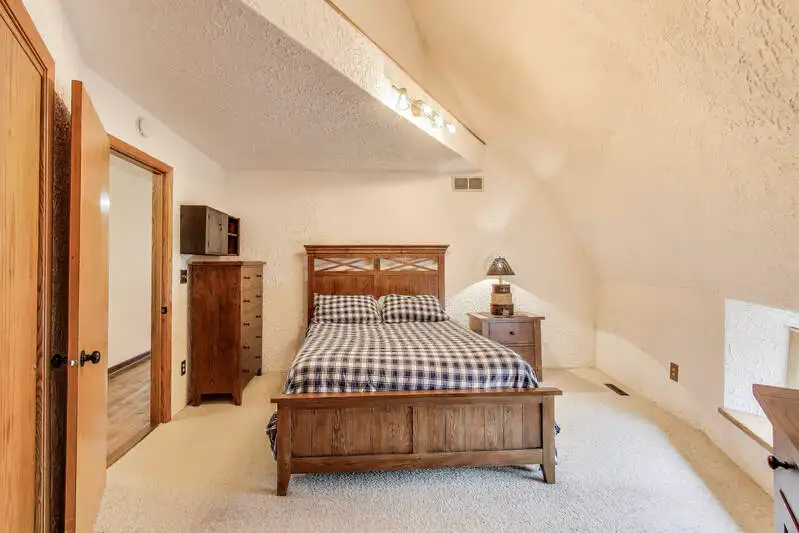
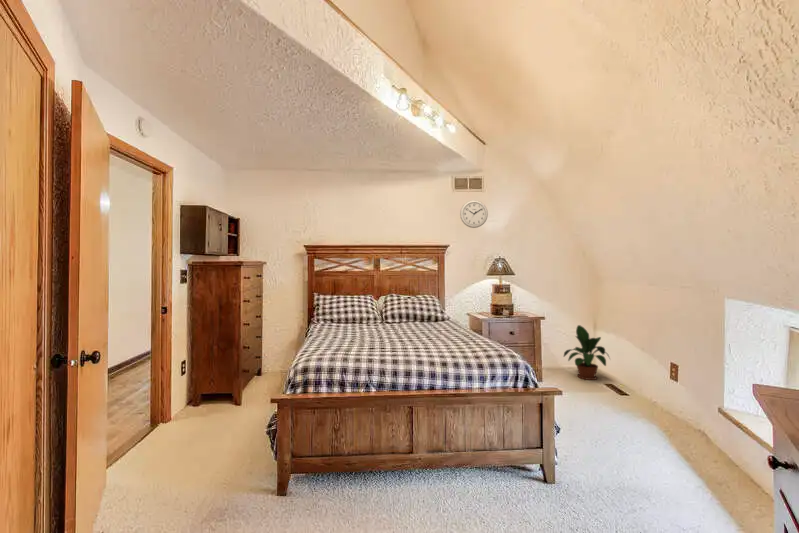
+ potted plant (588, 352)
+ wall clock (474, 213)
